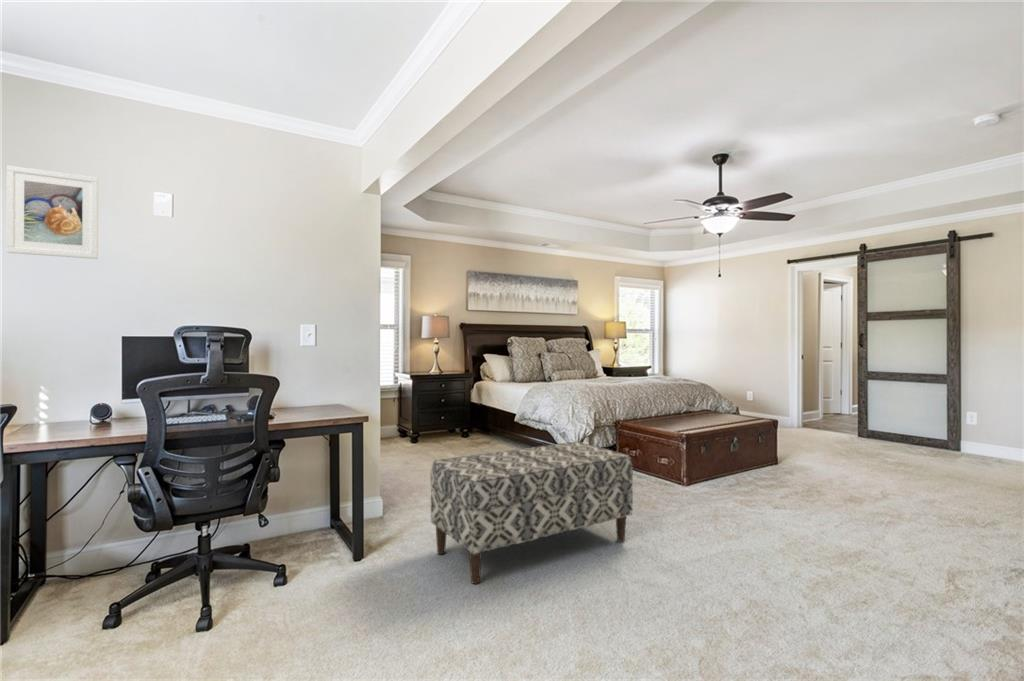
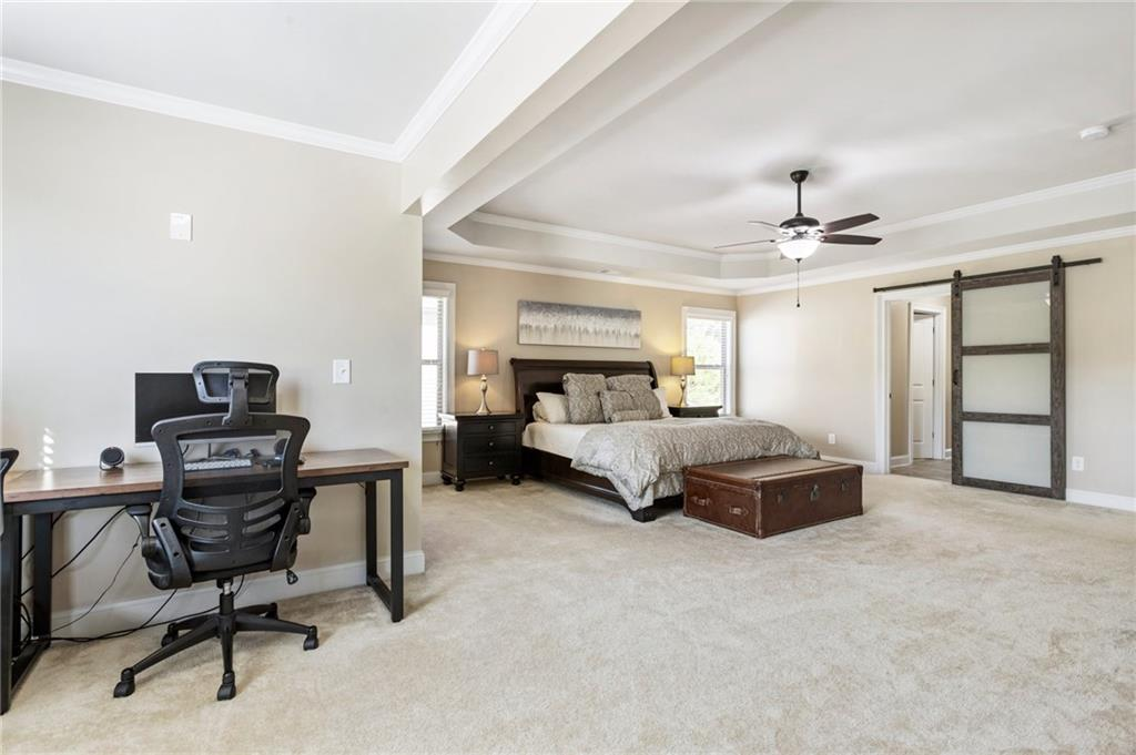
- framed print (54, 213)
- bench (534, 502)
